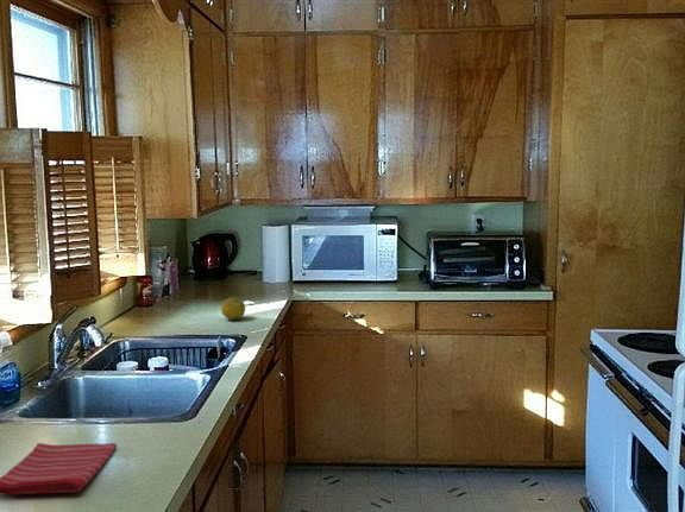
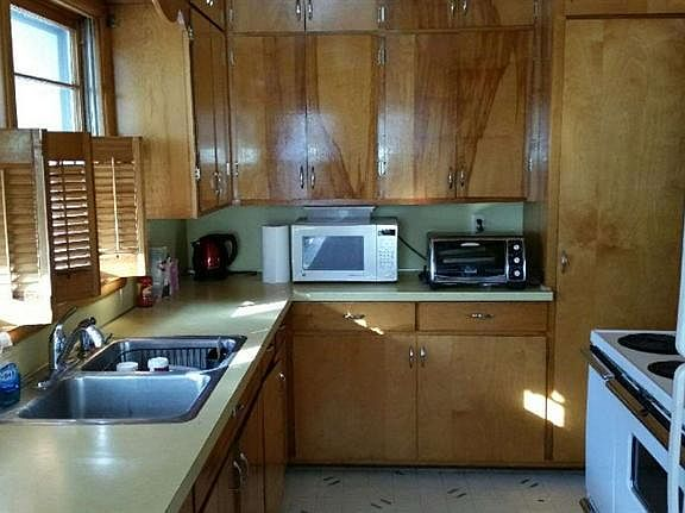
- dish towel (57, 466)
- fruit (233, 309)
